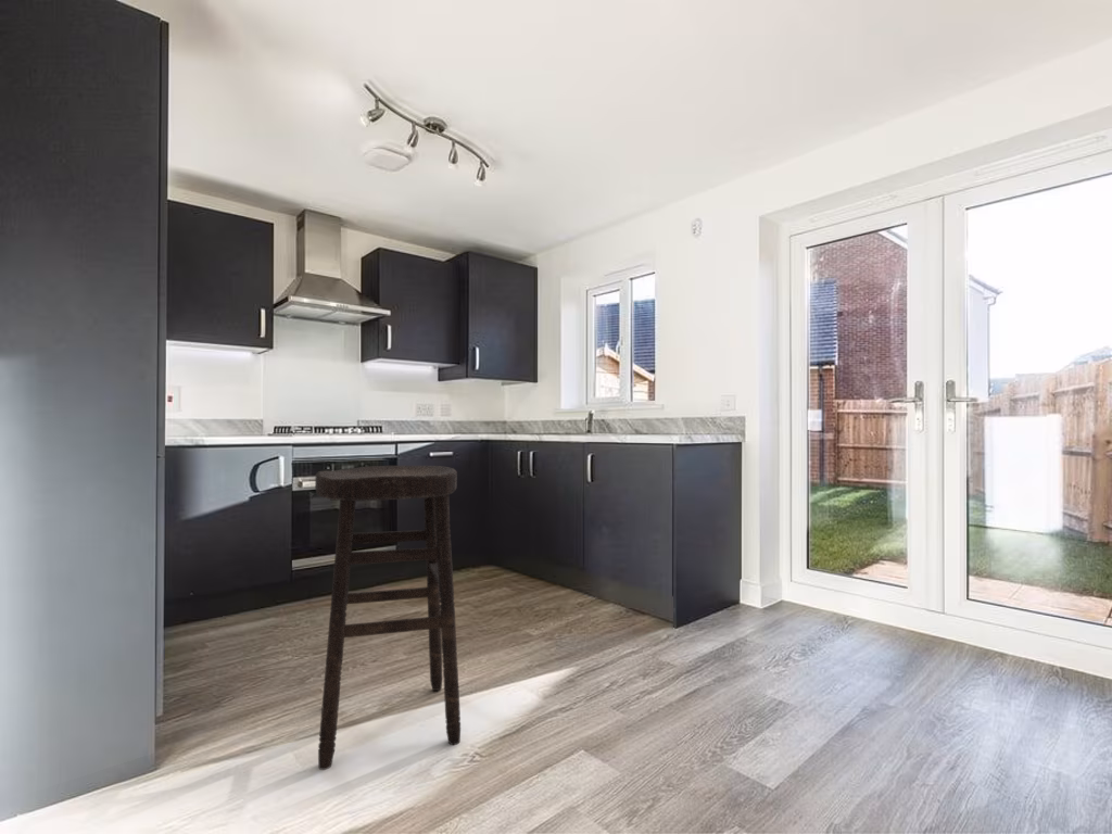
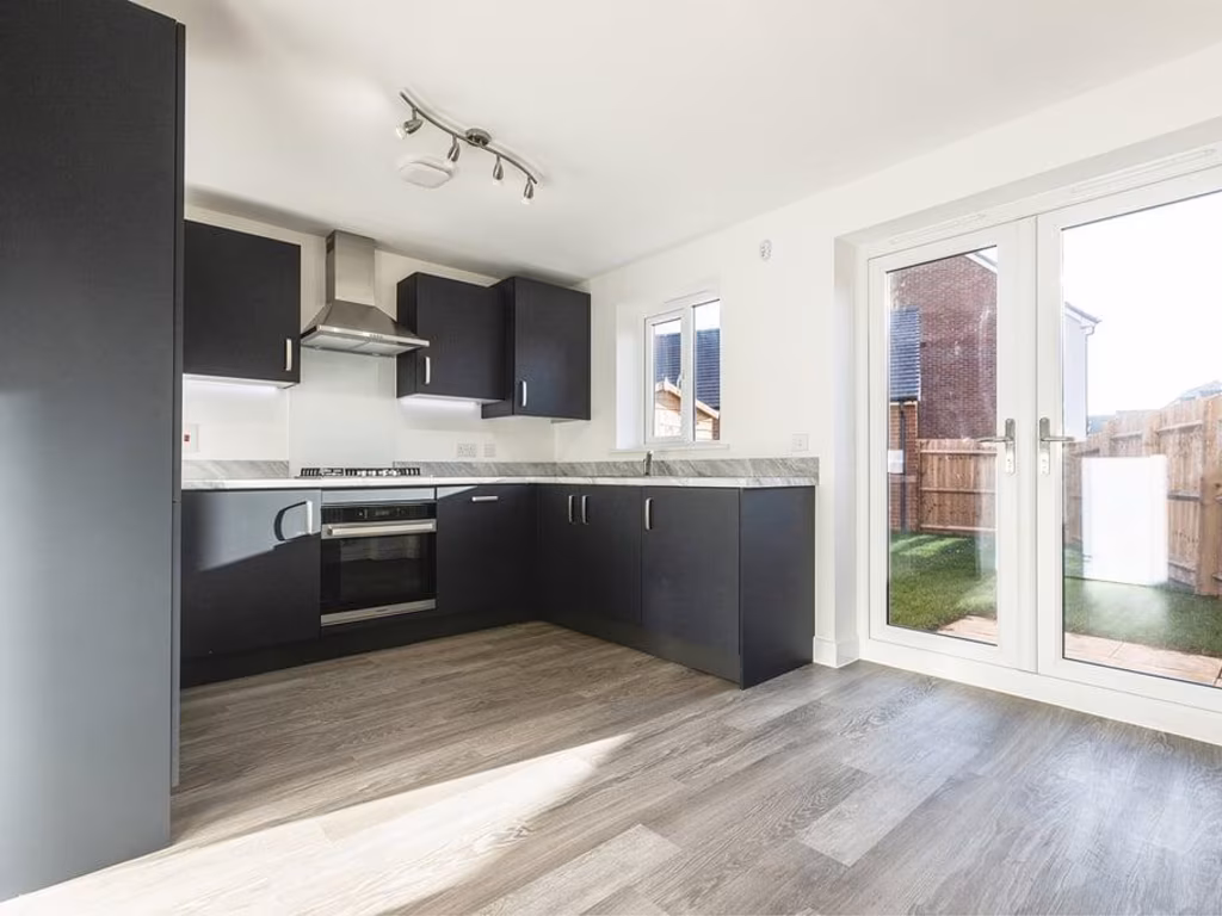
- stool (388, 595)
